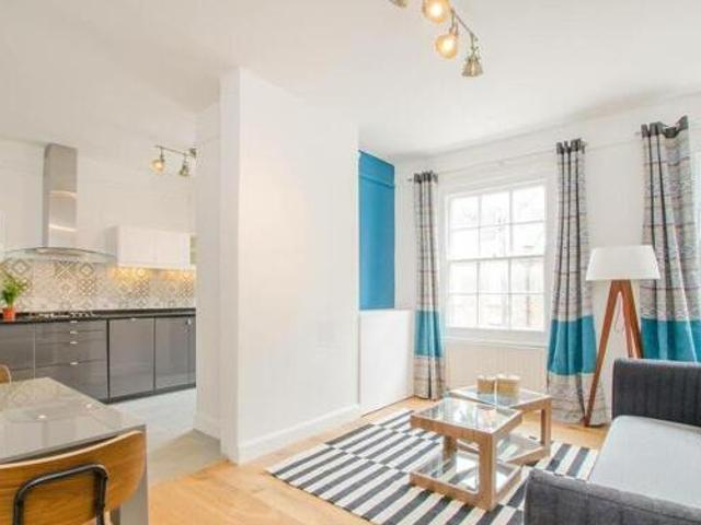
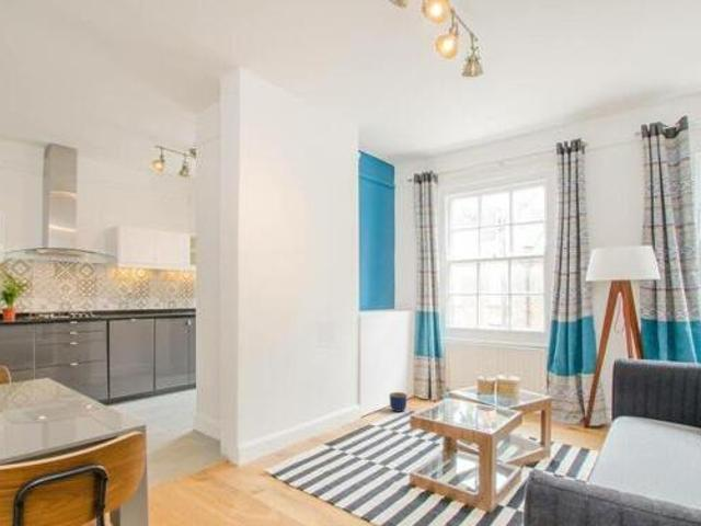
+ planter (398, 402)
